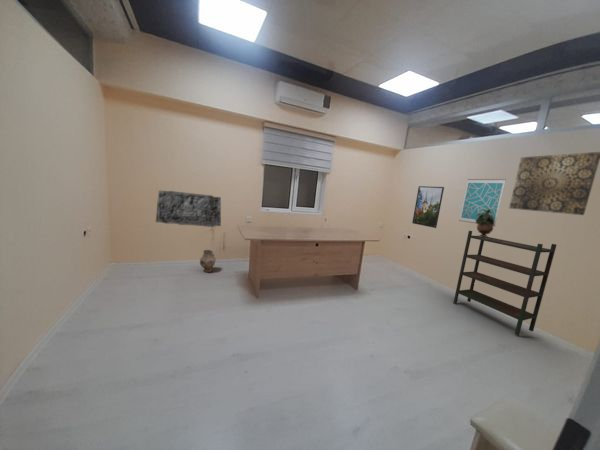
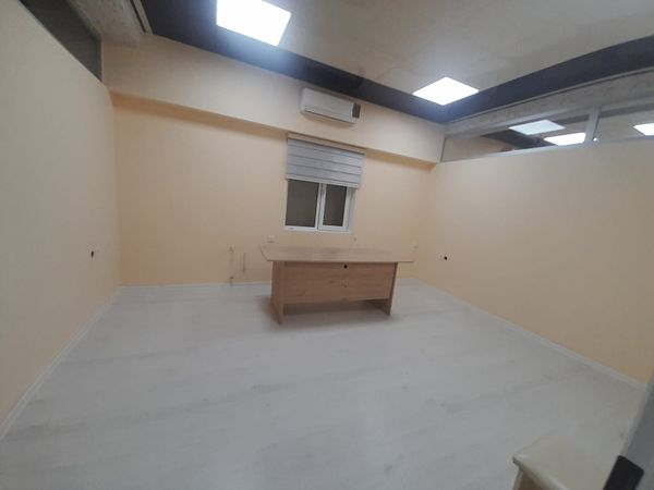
- potted plant (485, 223)
- wall art (549, 183)
- bookshelf (498, 279)
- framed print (427, 206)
- vase (207, 261)
- wall art (480, 201)
- stone relief (190, 209)
